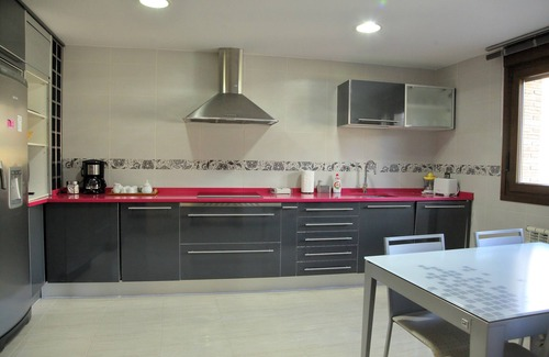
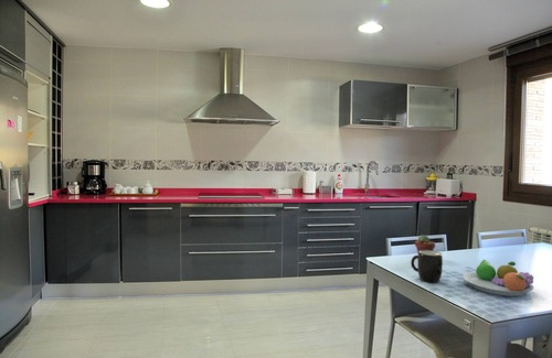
+ potted succulent (424, 247)
+ mug (425, 265)
+ fruit bowl (496, 274)
